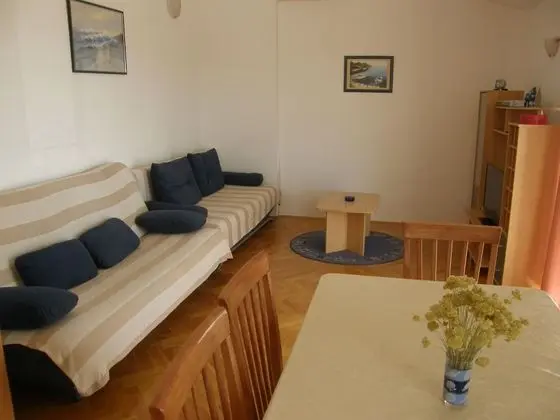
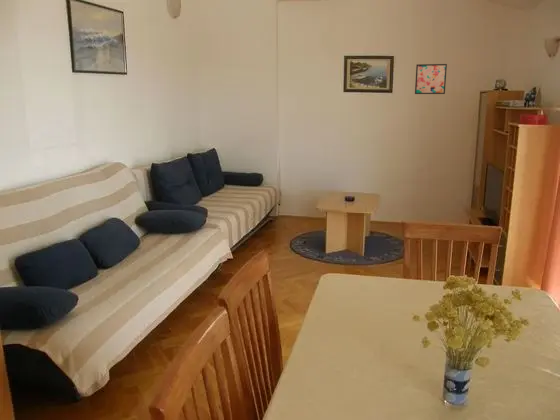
+ wall art (430, 79)
